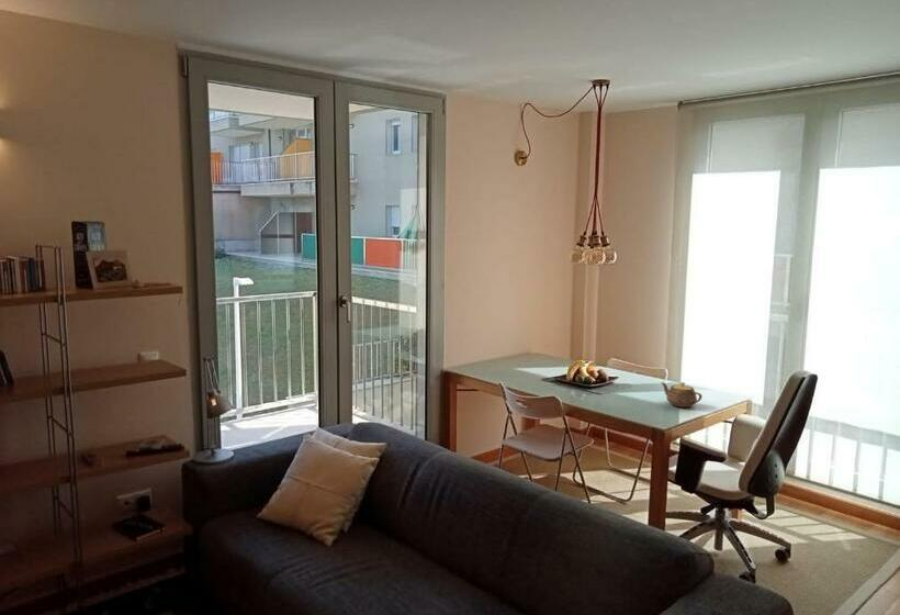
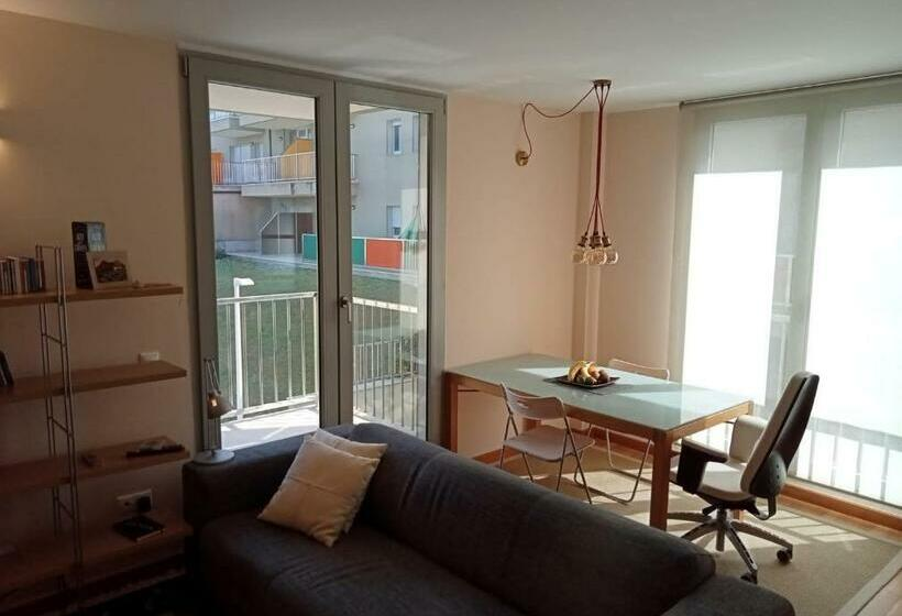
- teapot (680, 393)
